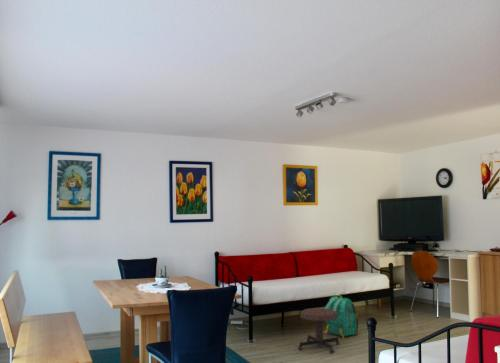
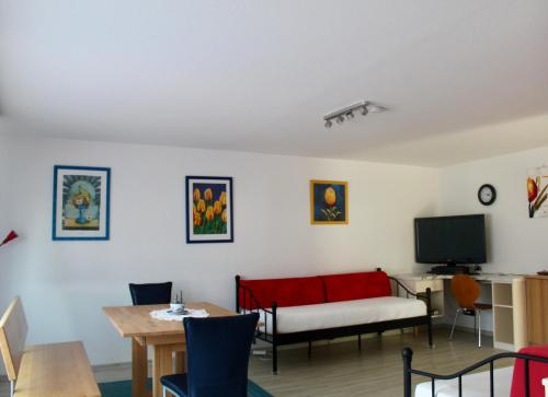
- backpack (340, 314)
- stool (319, 329)
